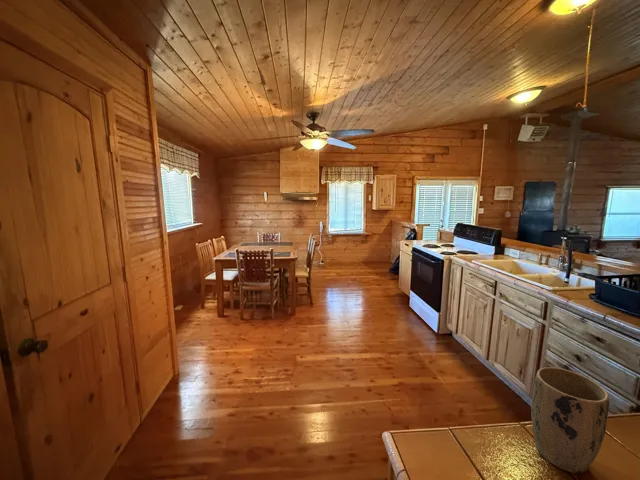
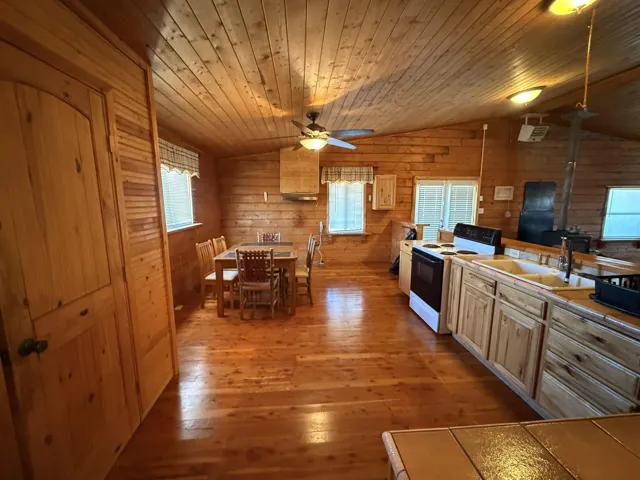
- plant pot (565, 420)
